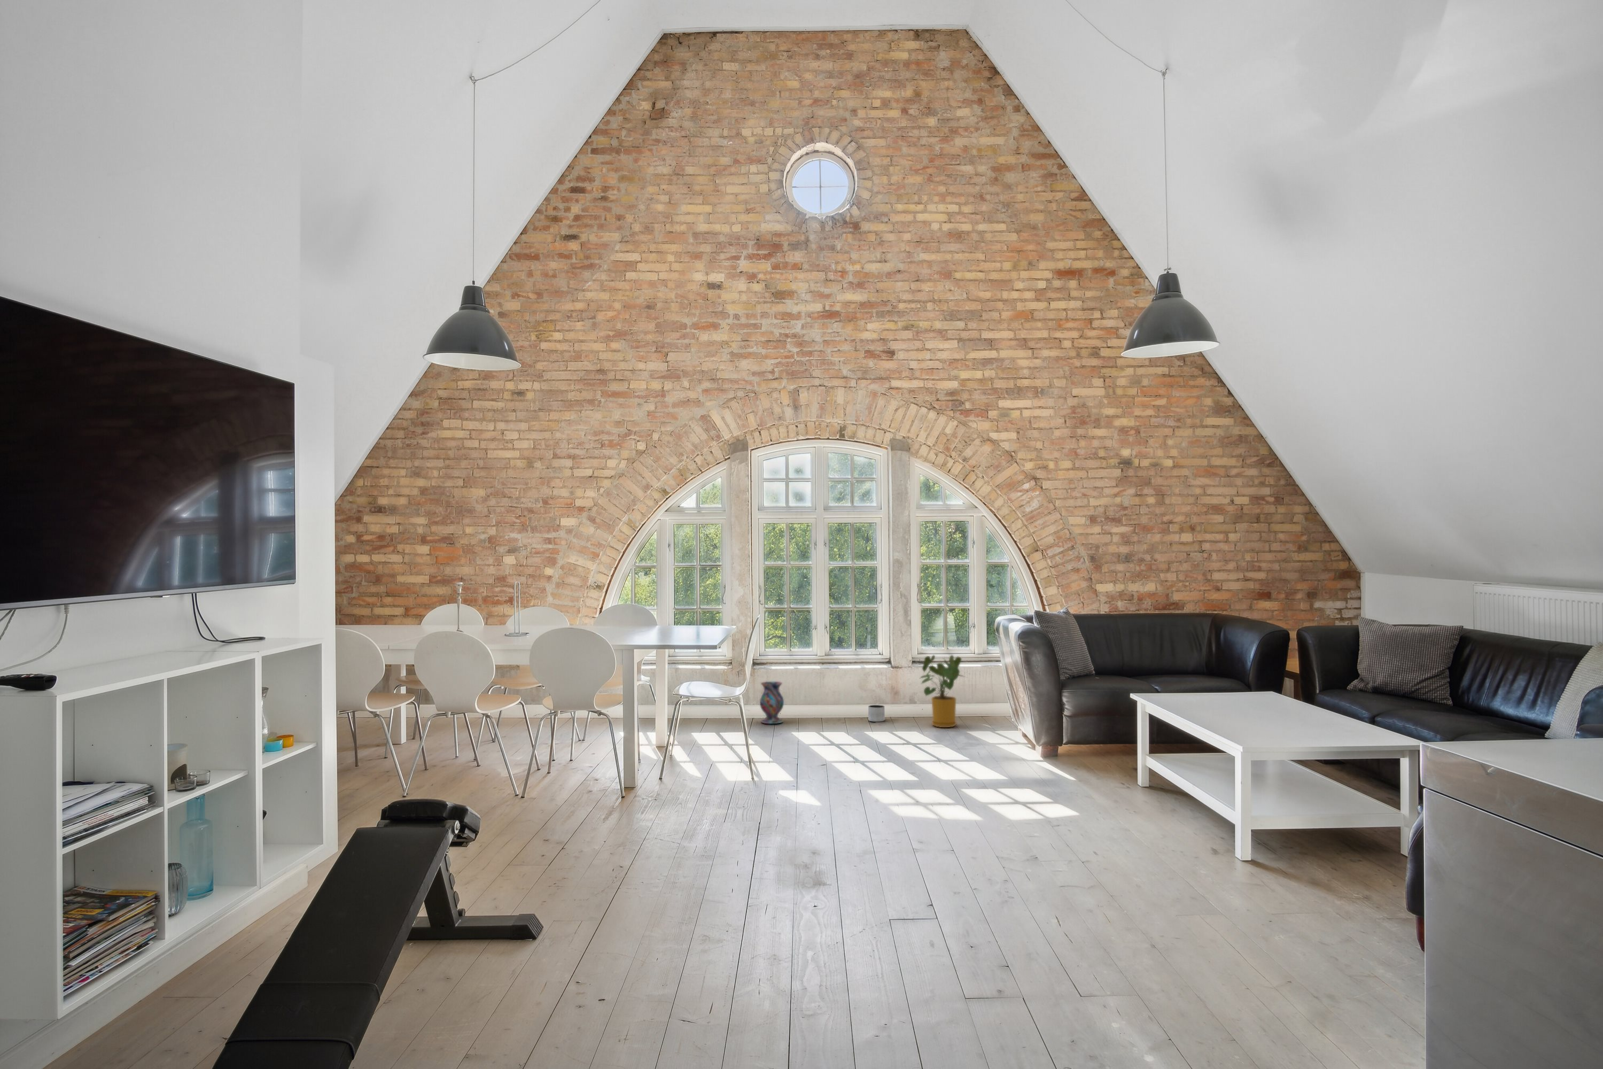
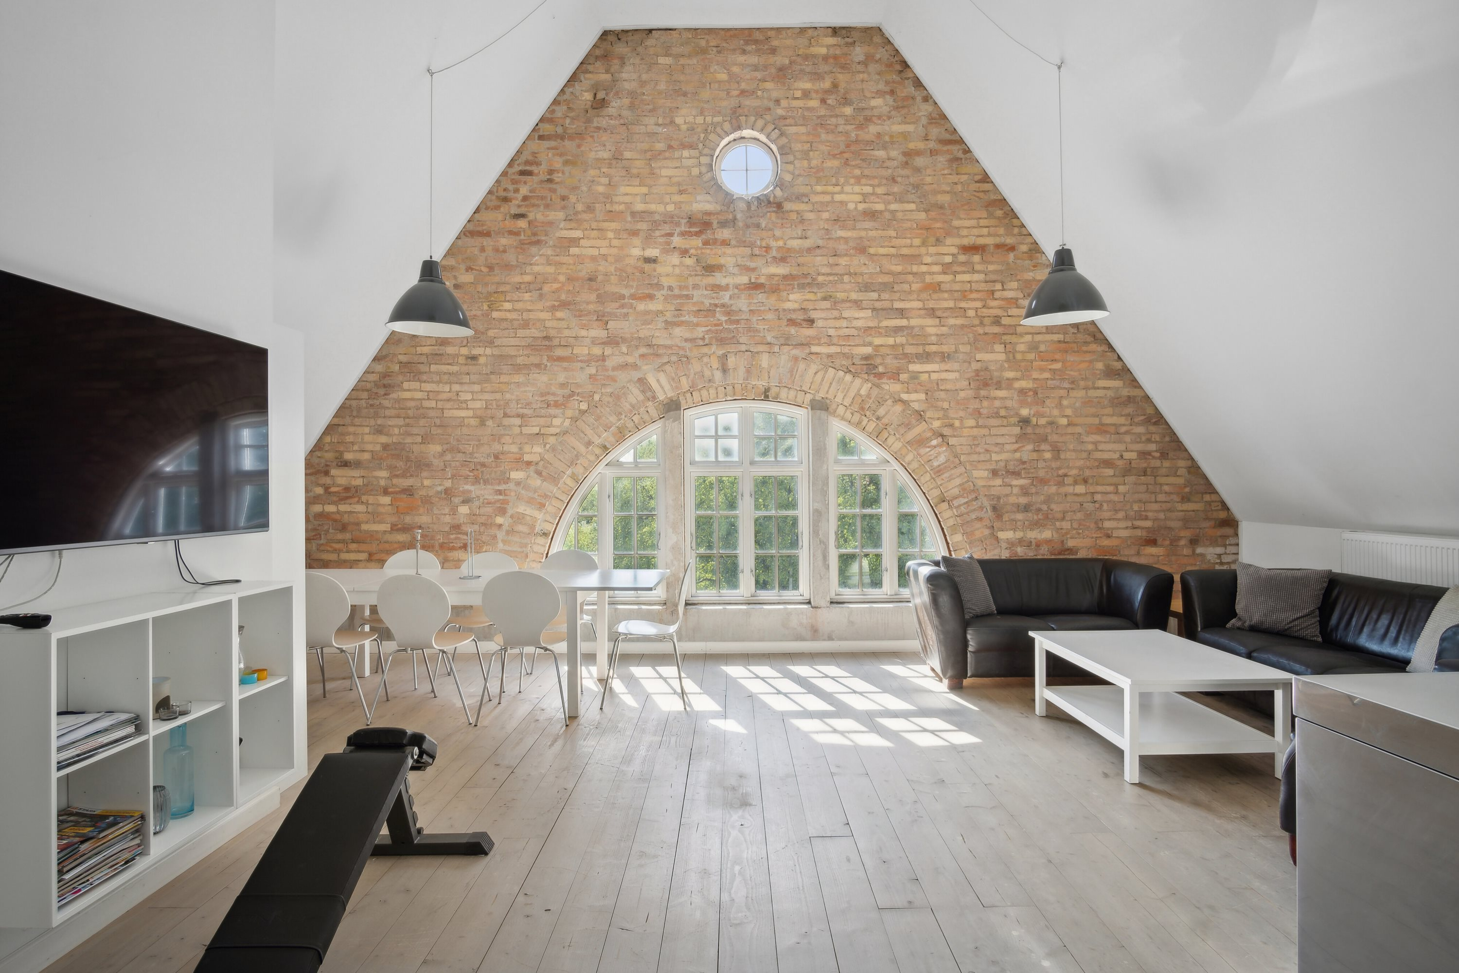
- house plant (941, 691)
- planter (877, 713)
- vase (772, 703)
